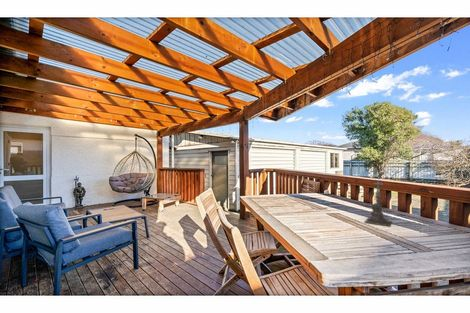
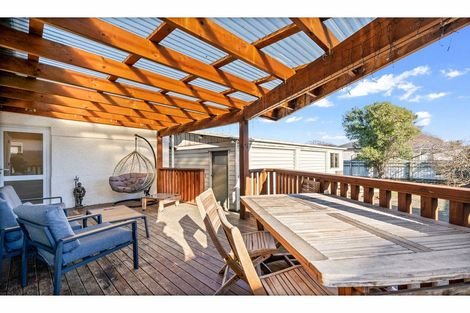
- candle holder (378, 199)
